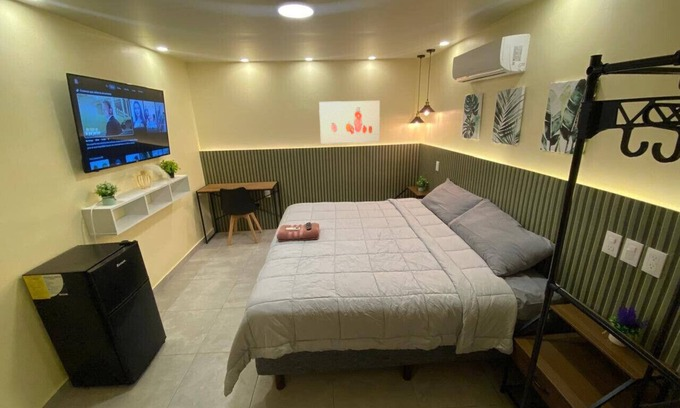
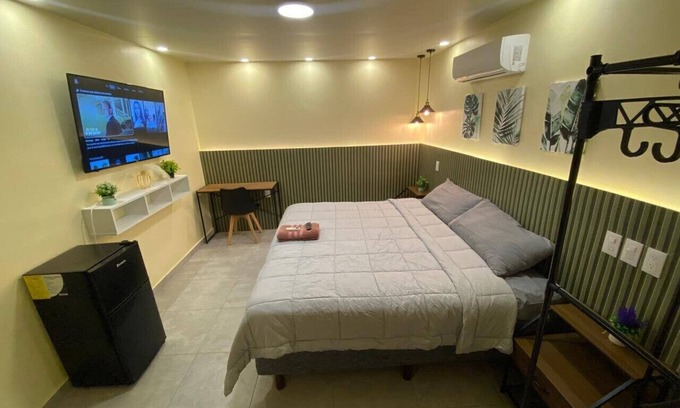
- wall art (349, 122)
